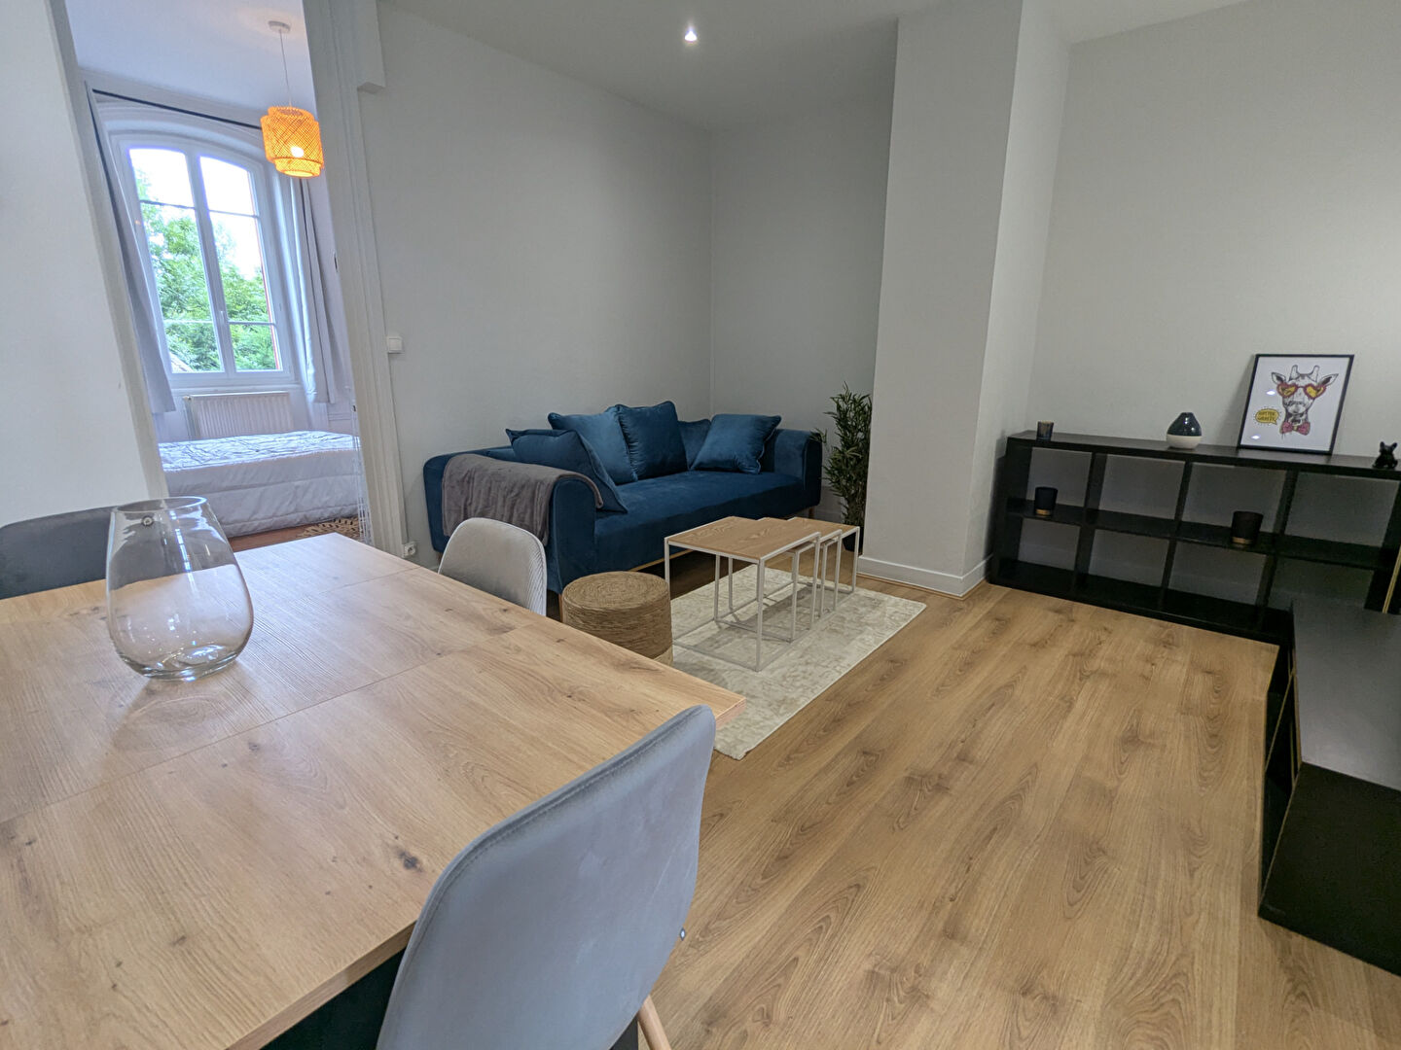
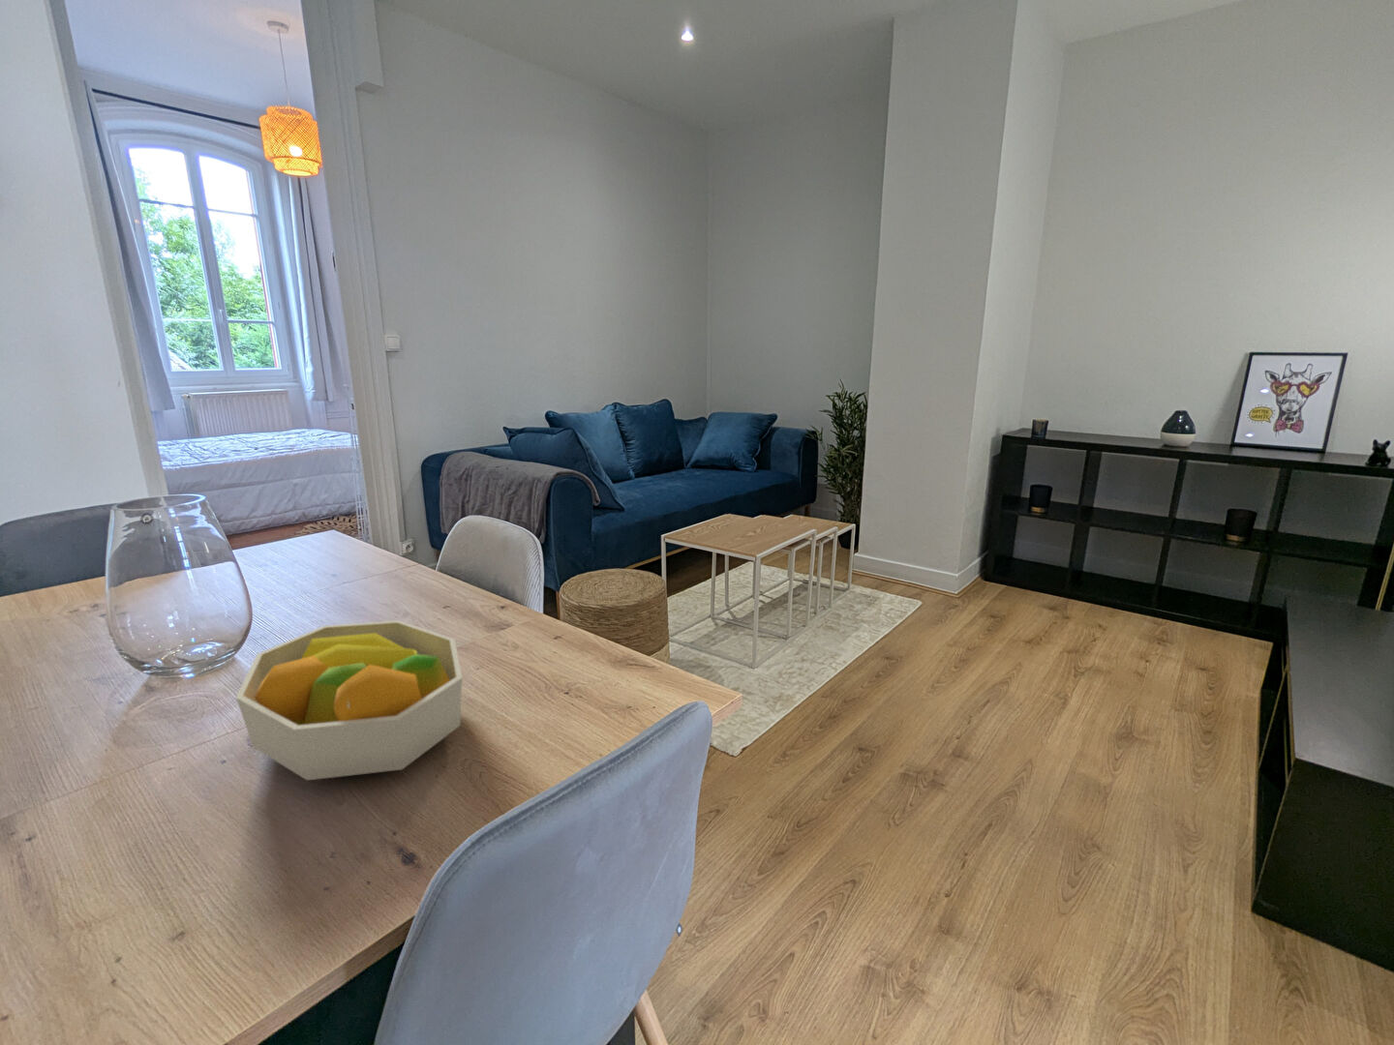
+ fruit bowl (358, 682)
